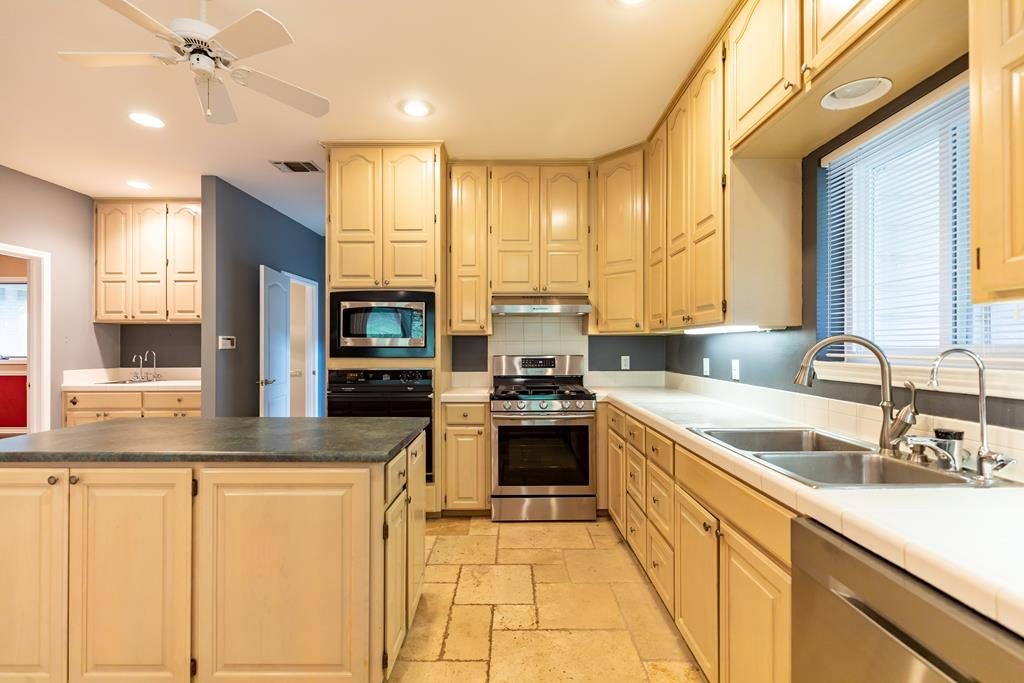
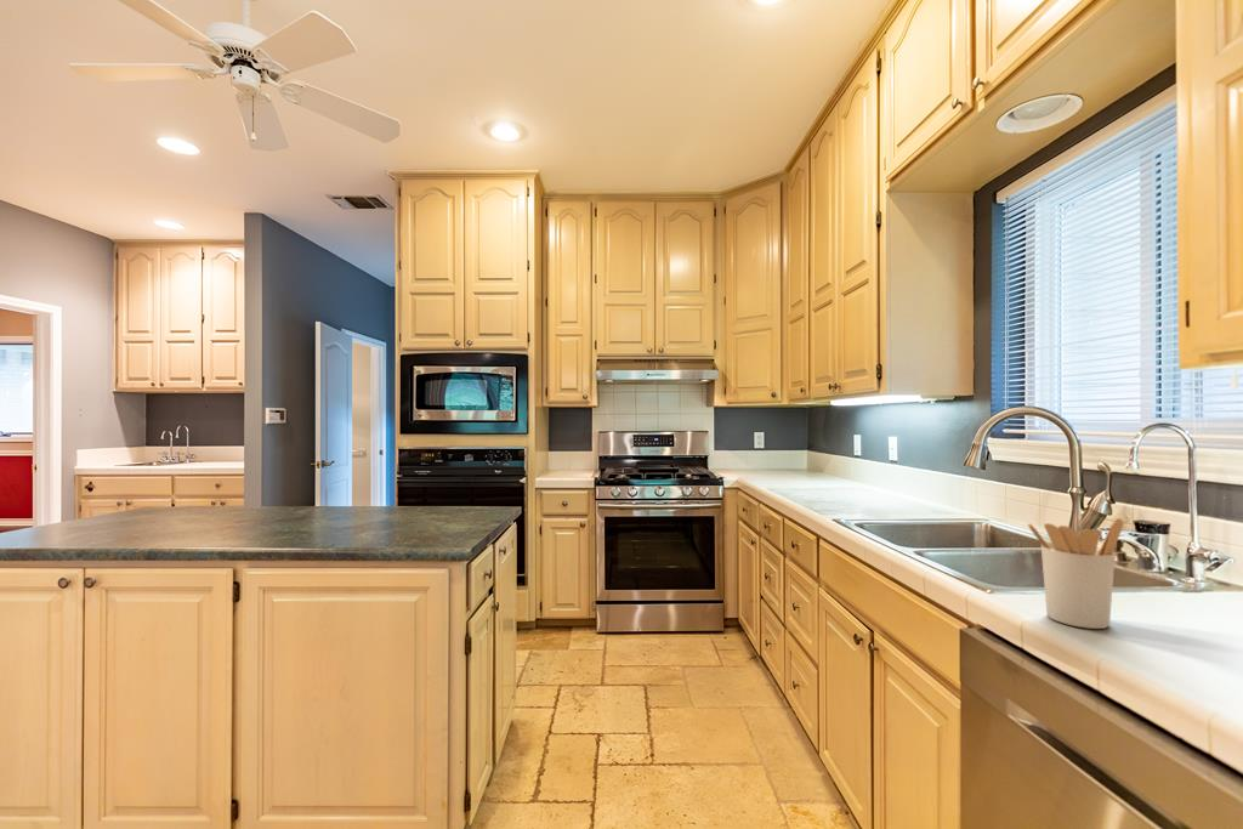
+ utensil holder (1075, 569)
